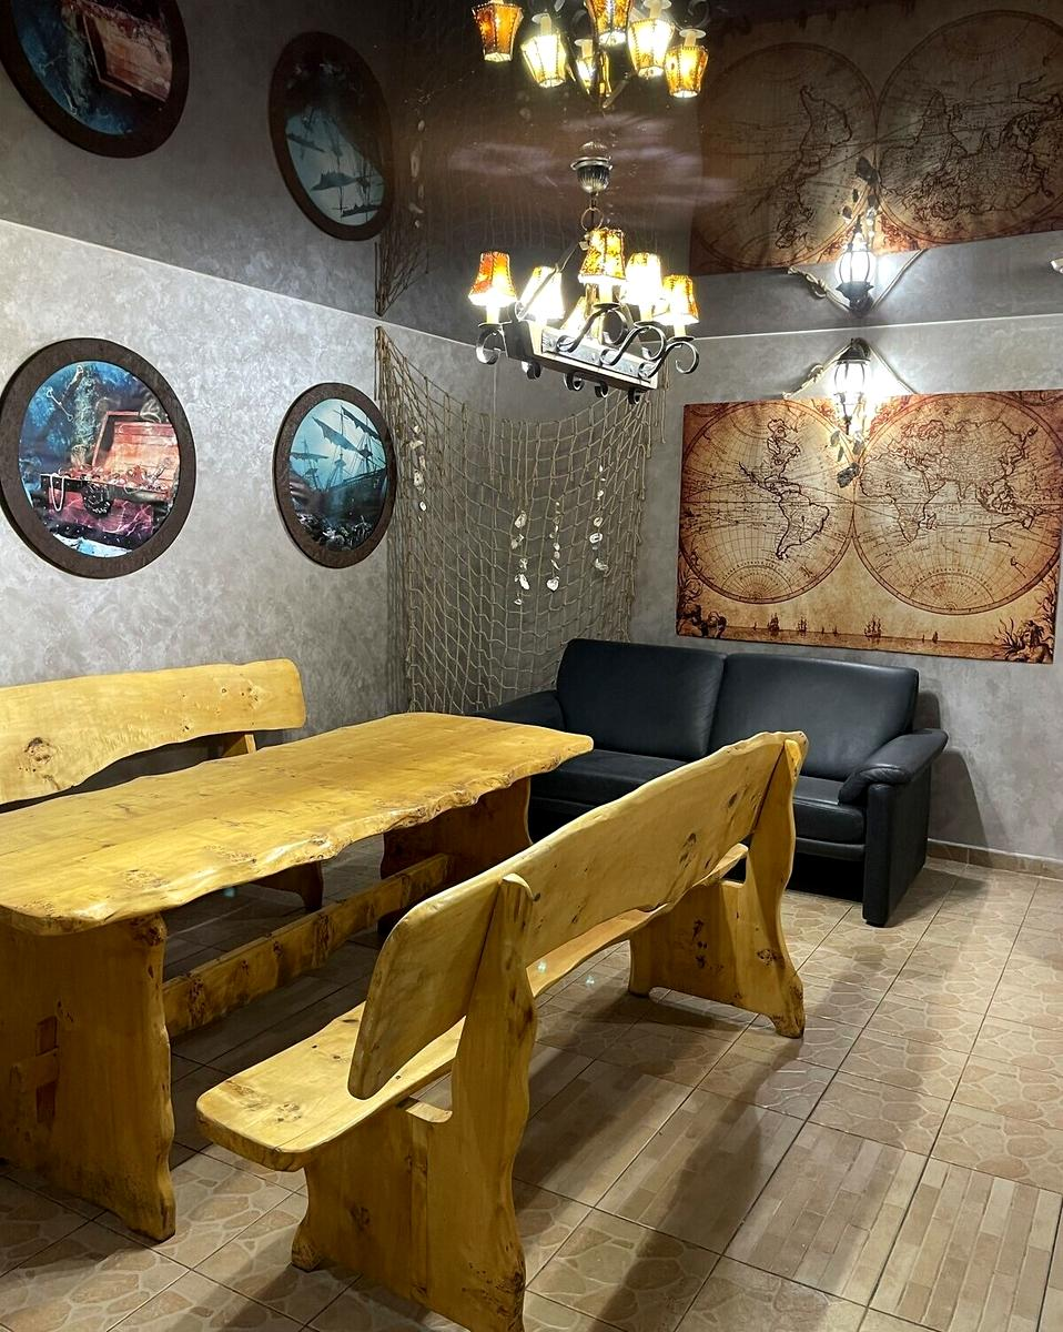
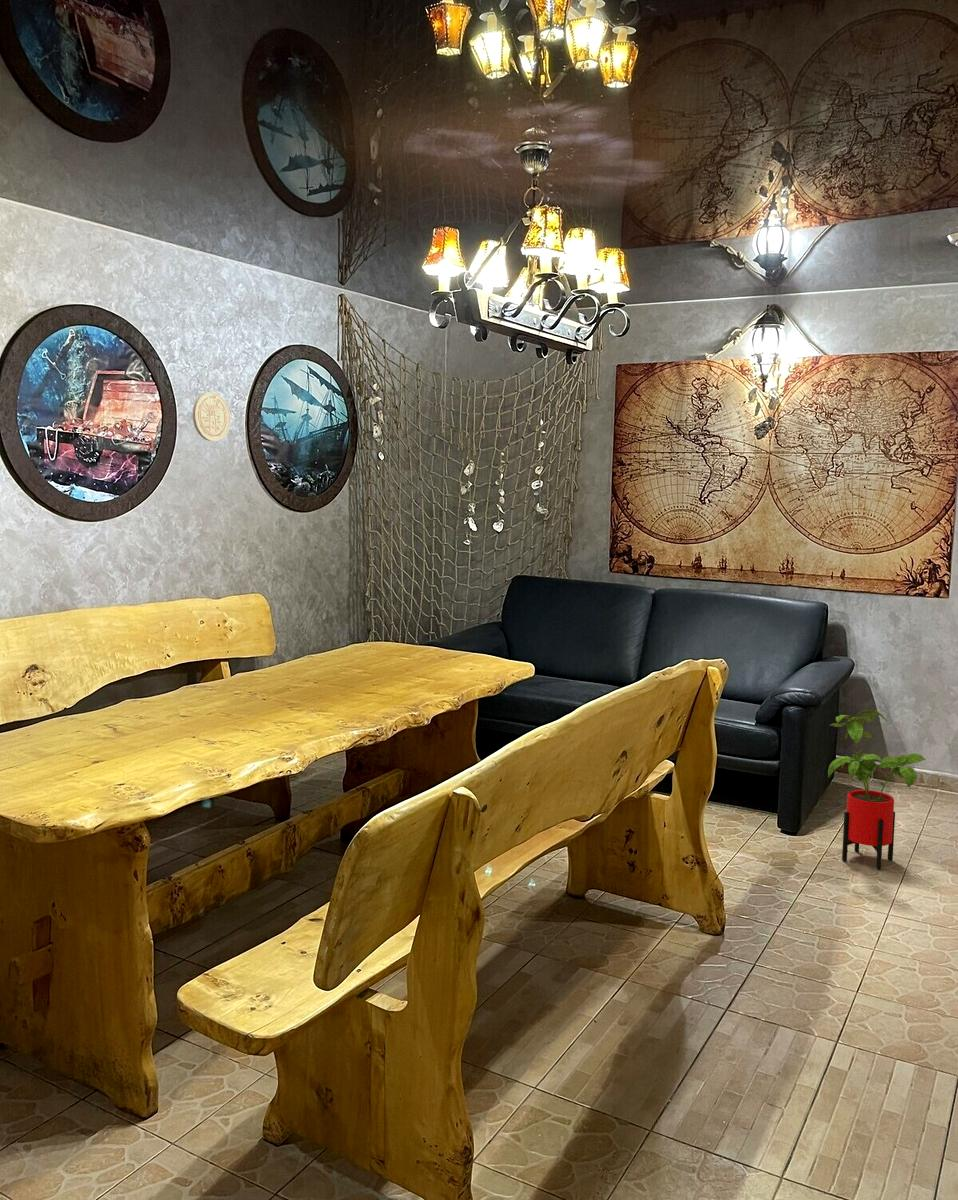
+ house plant (868, 787)
+ medallion (211, 416)
